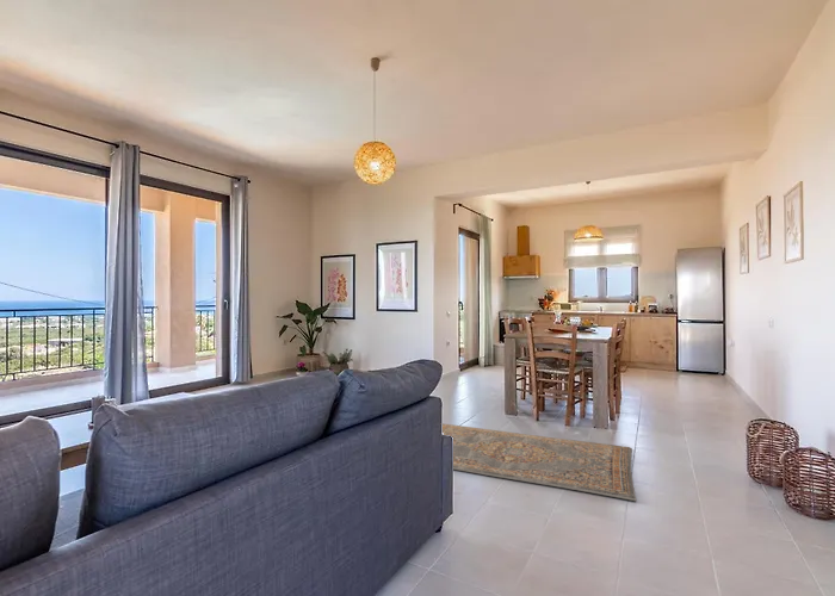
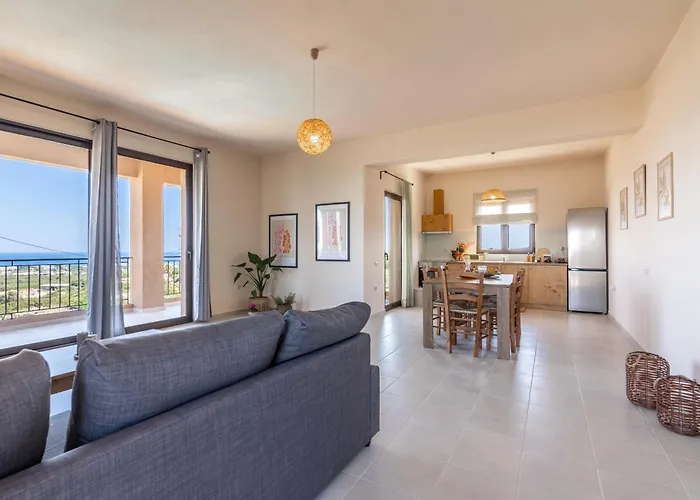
- rug (514, 452)
